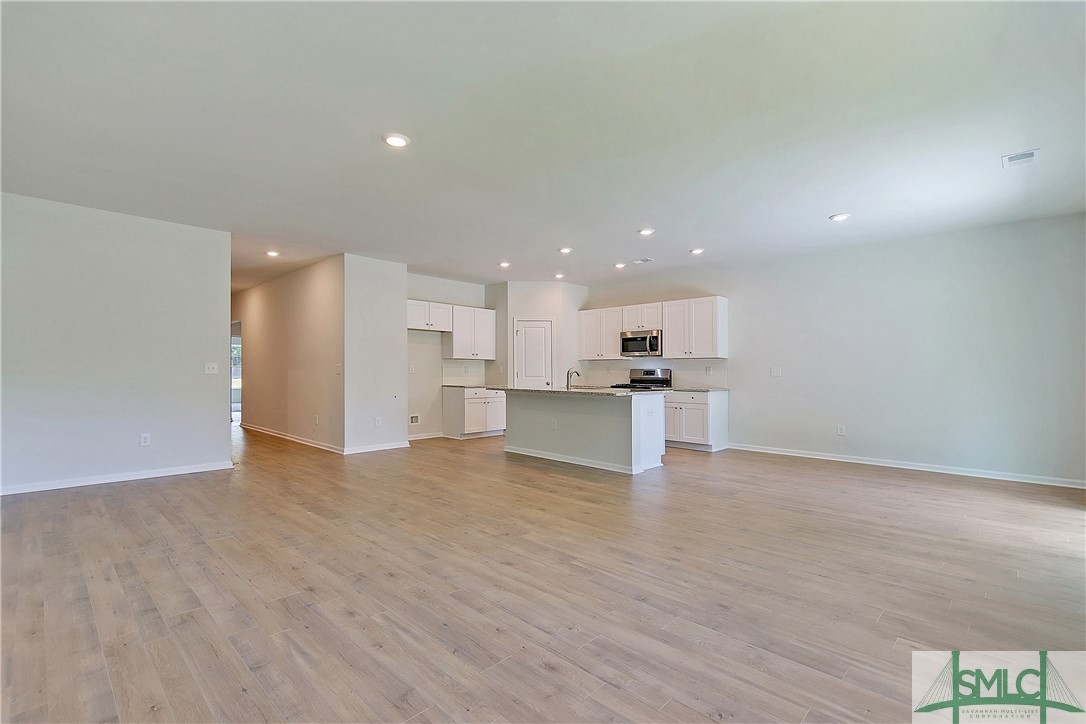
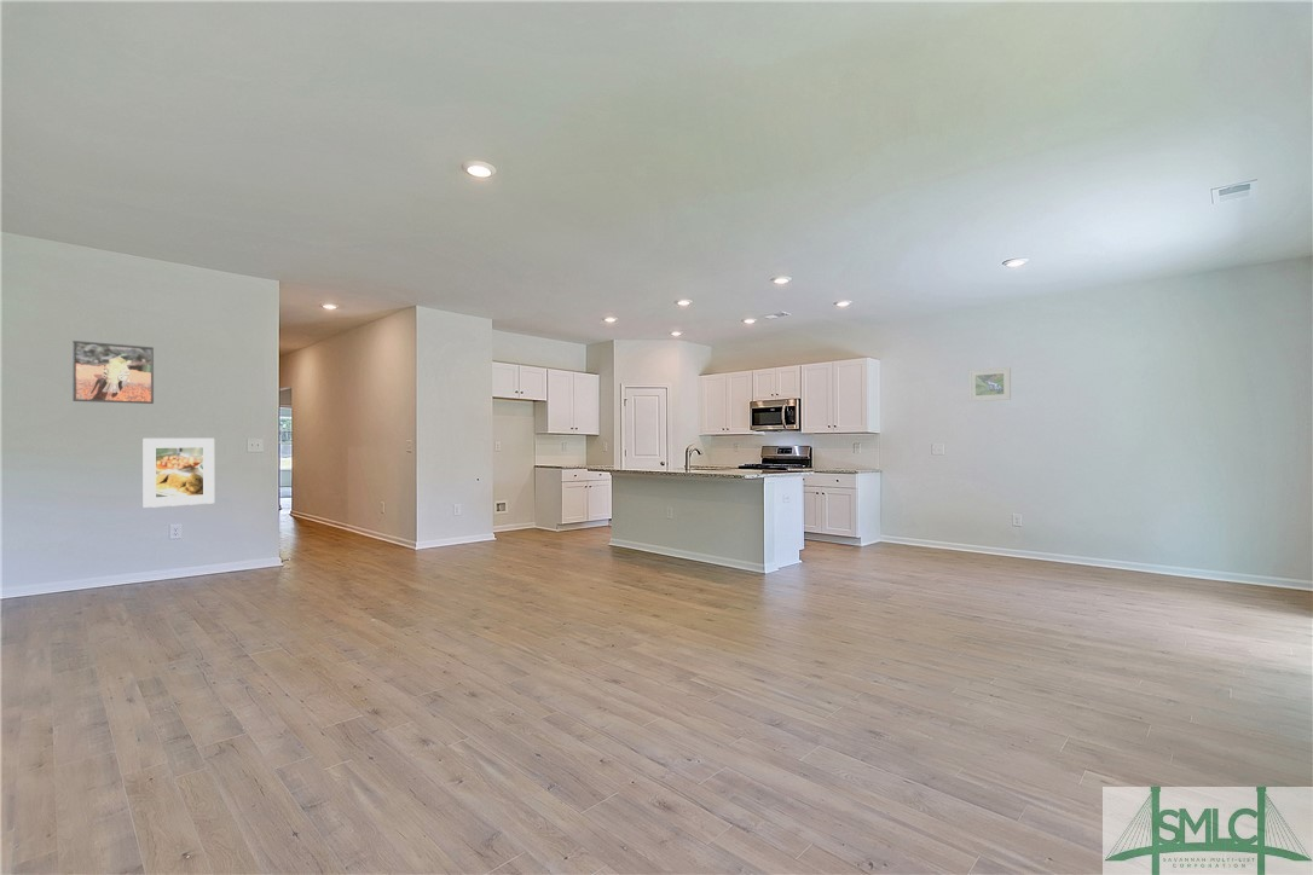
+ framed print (114, 372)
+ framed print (989, 384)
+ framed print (179, 471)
